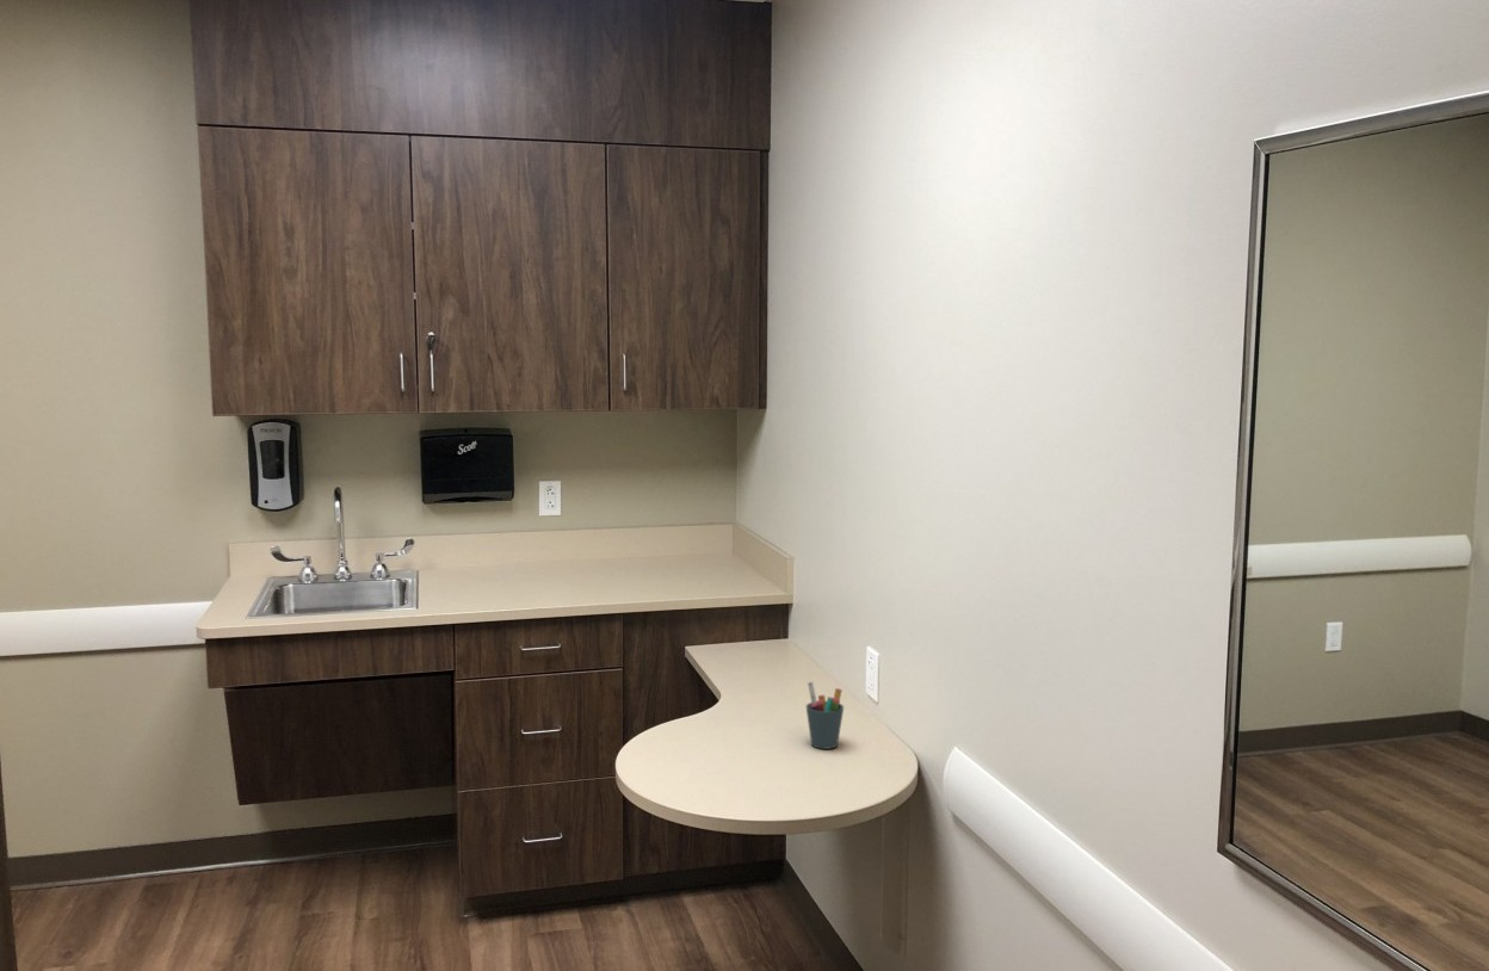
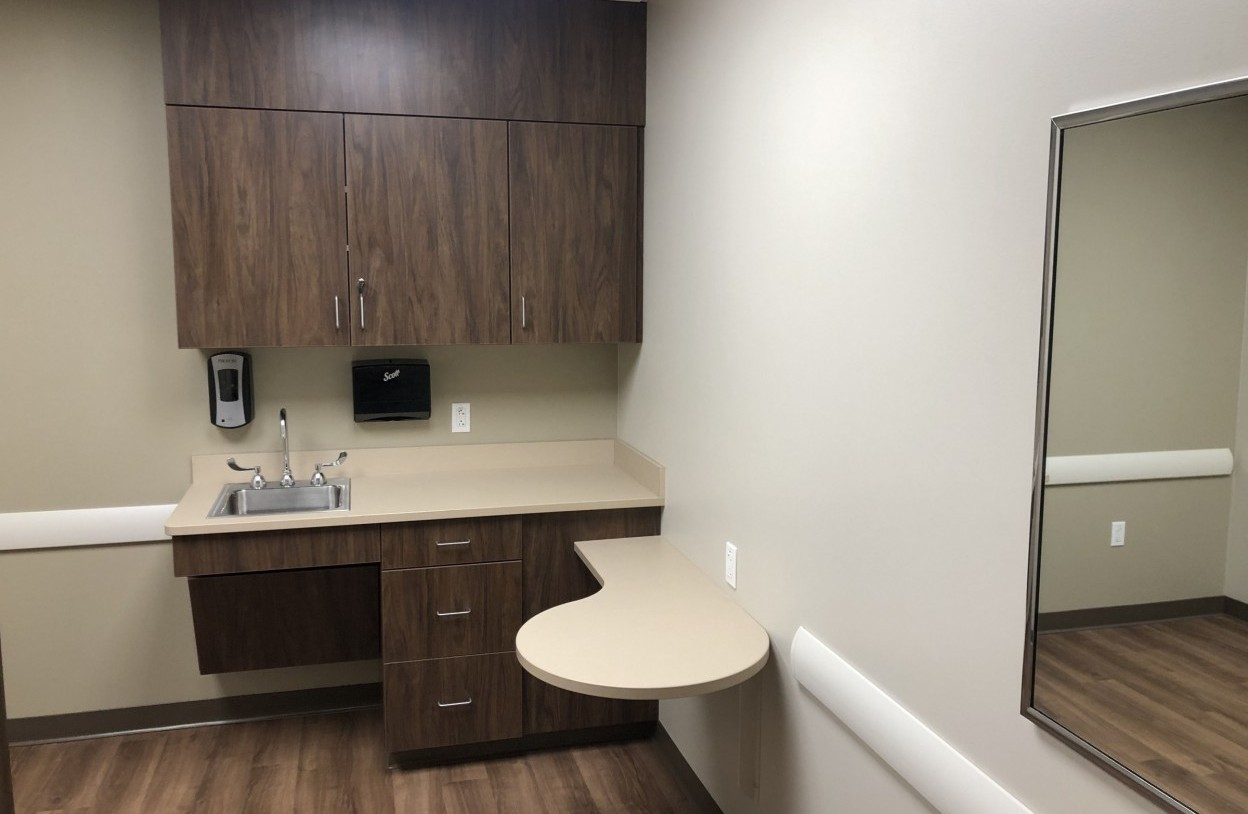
- pen holder (824, 715)
